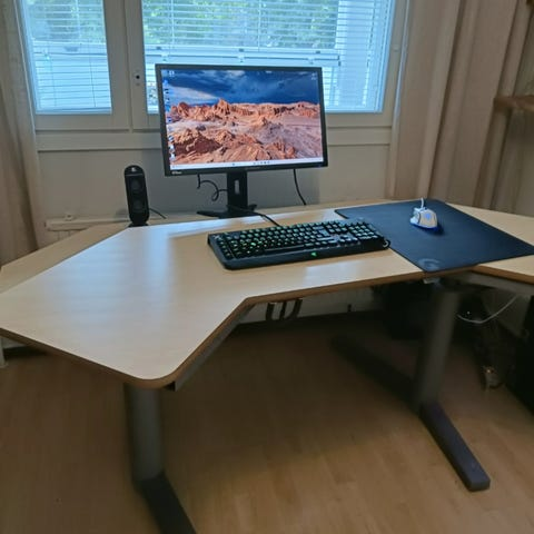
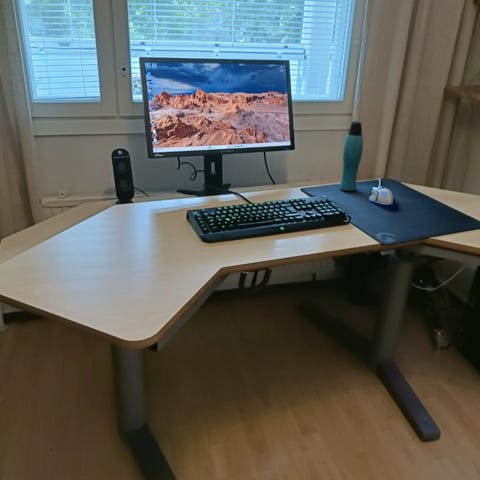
+ bottle (351, 156)
